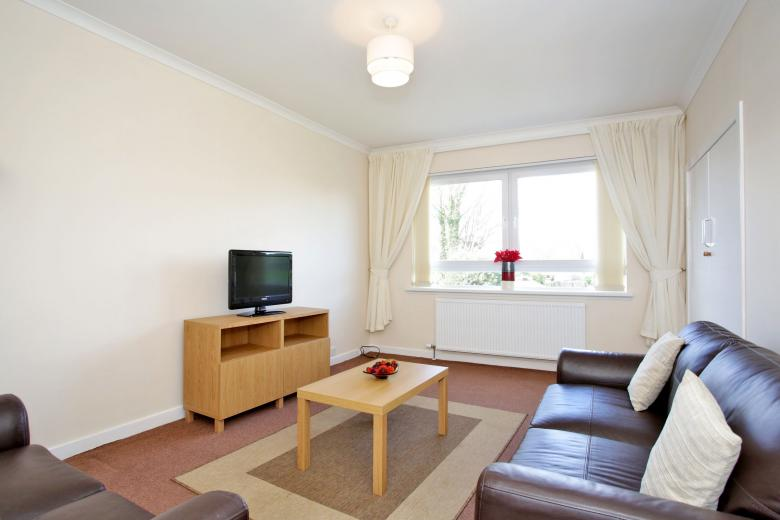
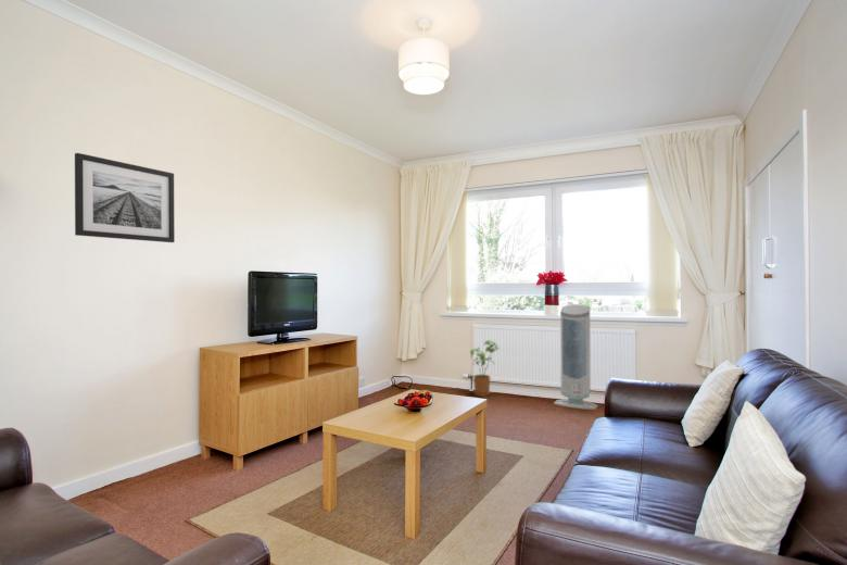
+ air purifier (574, 354)
+ wall art (128, 201)
+ house plant (483, 368)
